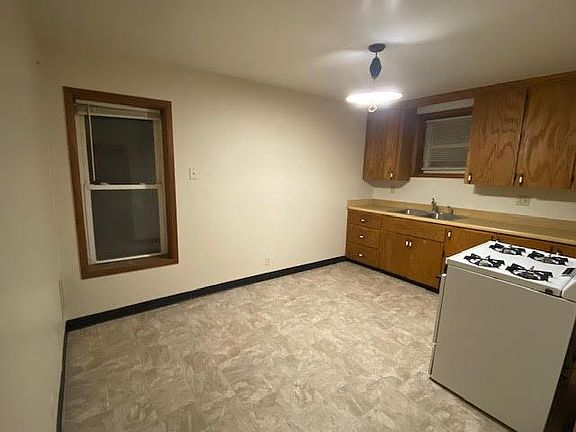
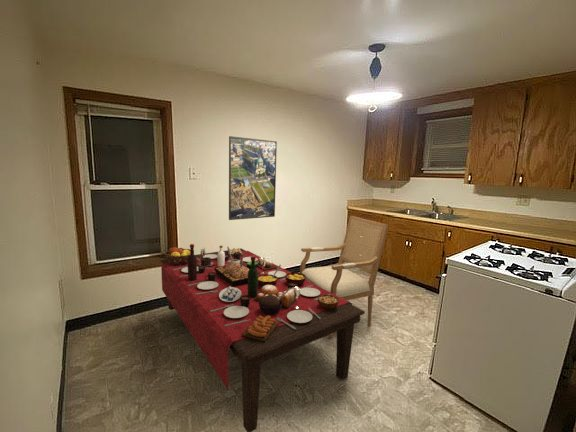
+ dining table (243, 291)
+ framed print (253, 179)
+ chair (340, 269)
